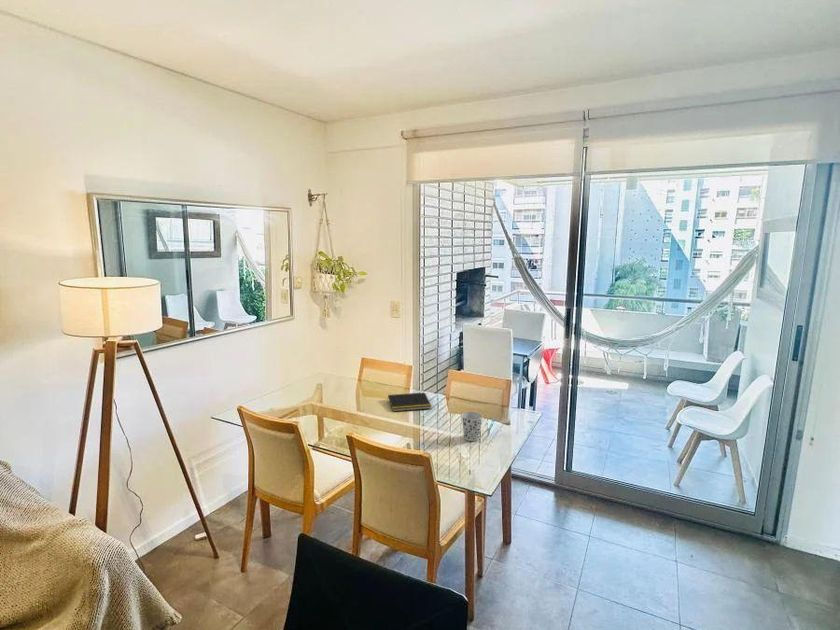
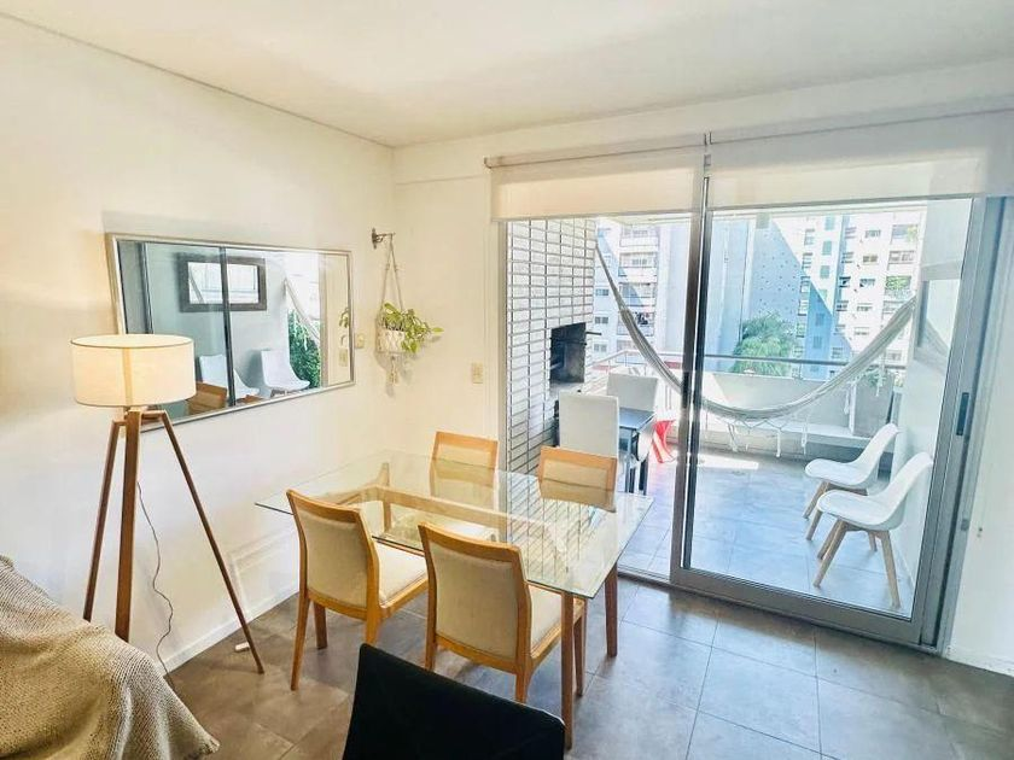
- cup (471, 426)
- notepad (409, 401)
